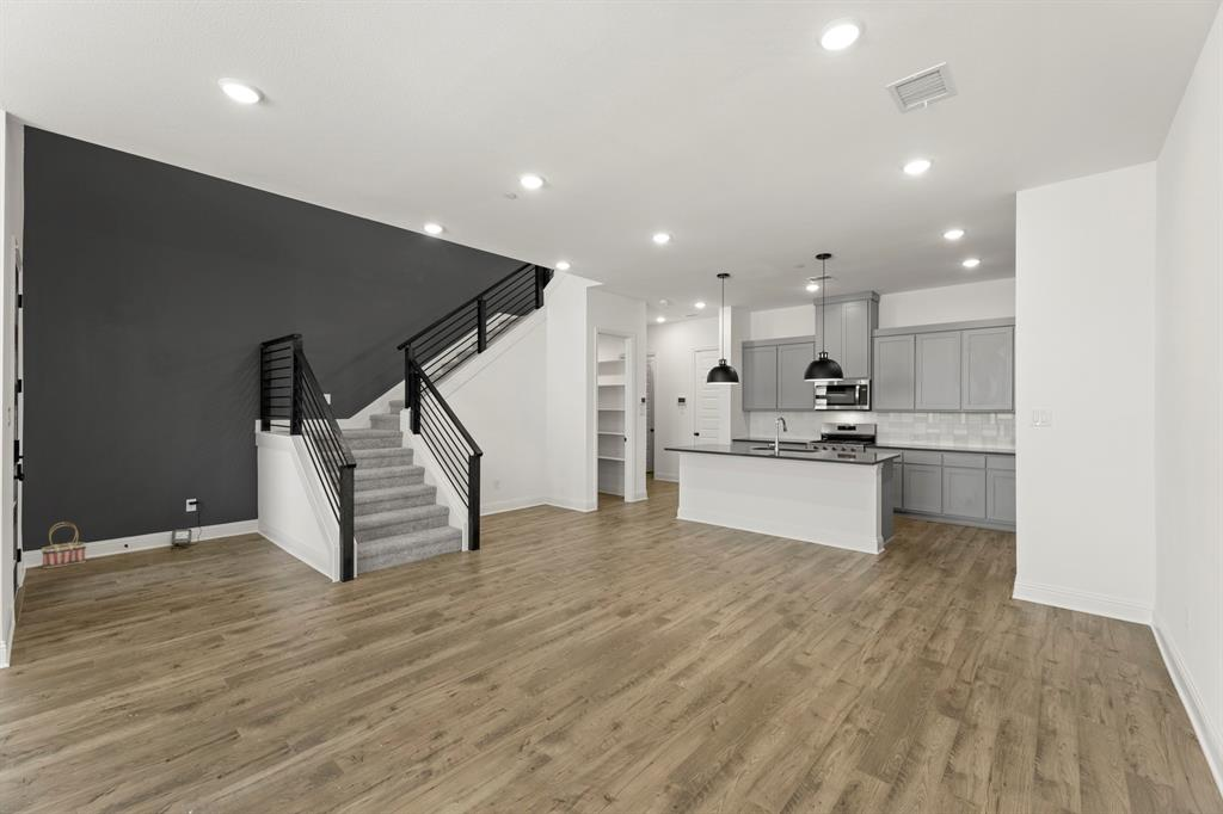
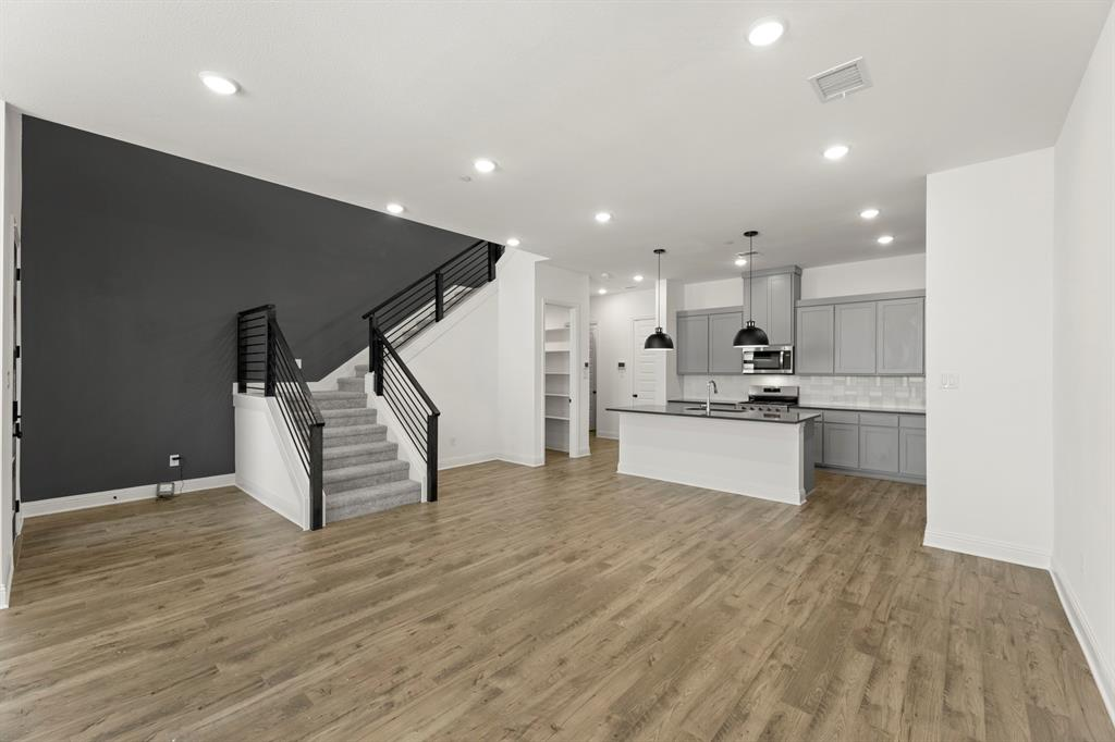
- basket (63, 543)
